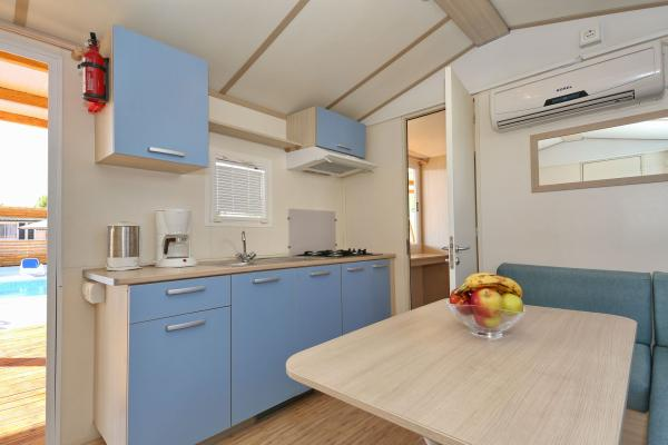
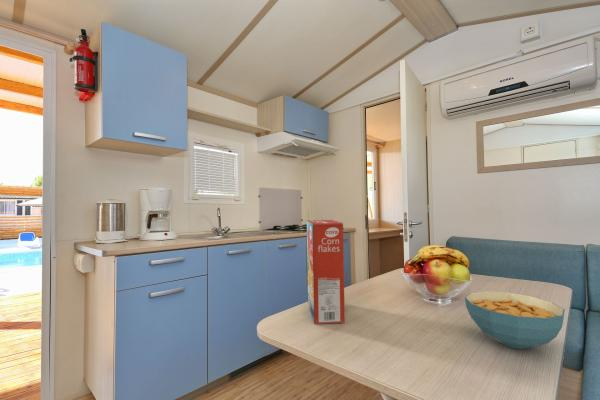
+ cereal bowl (511, 322)
+ cereal box (323, 266)
